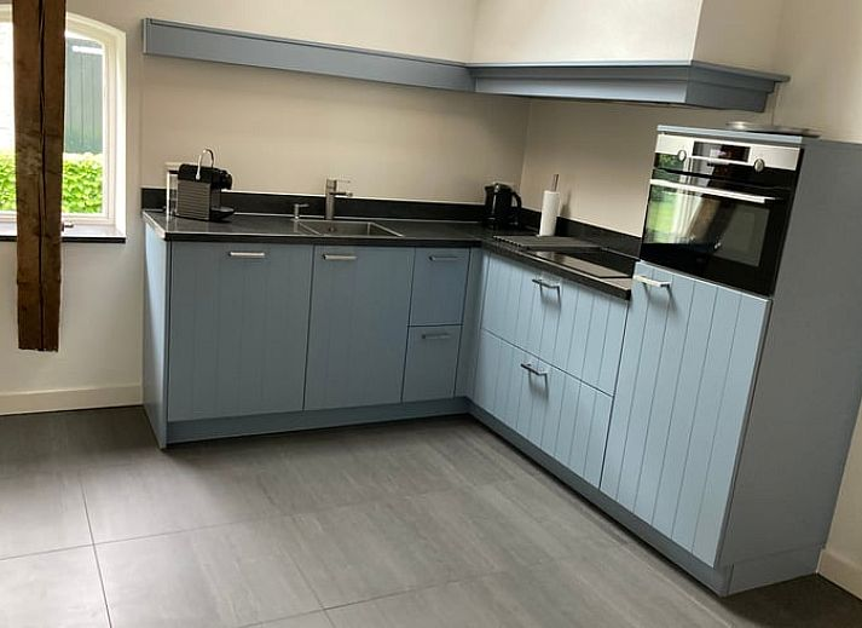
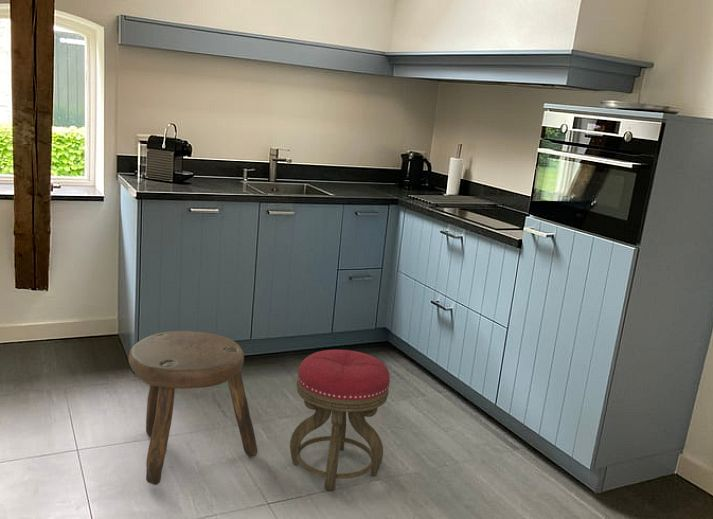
+ stool (339, 415)
+ stool (195, 387)
